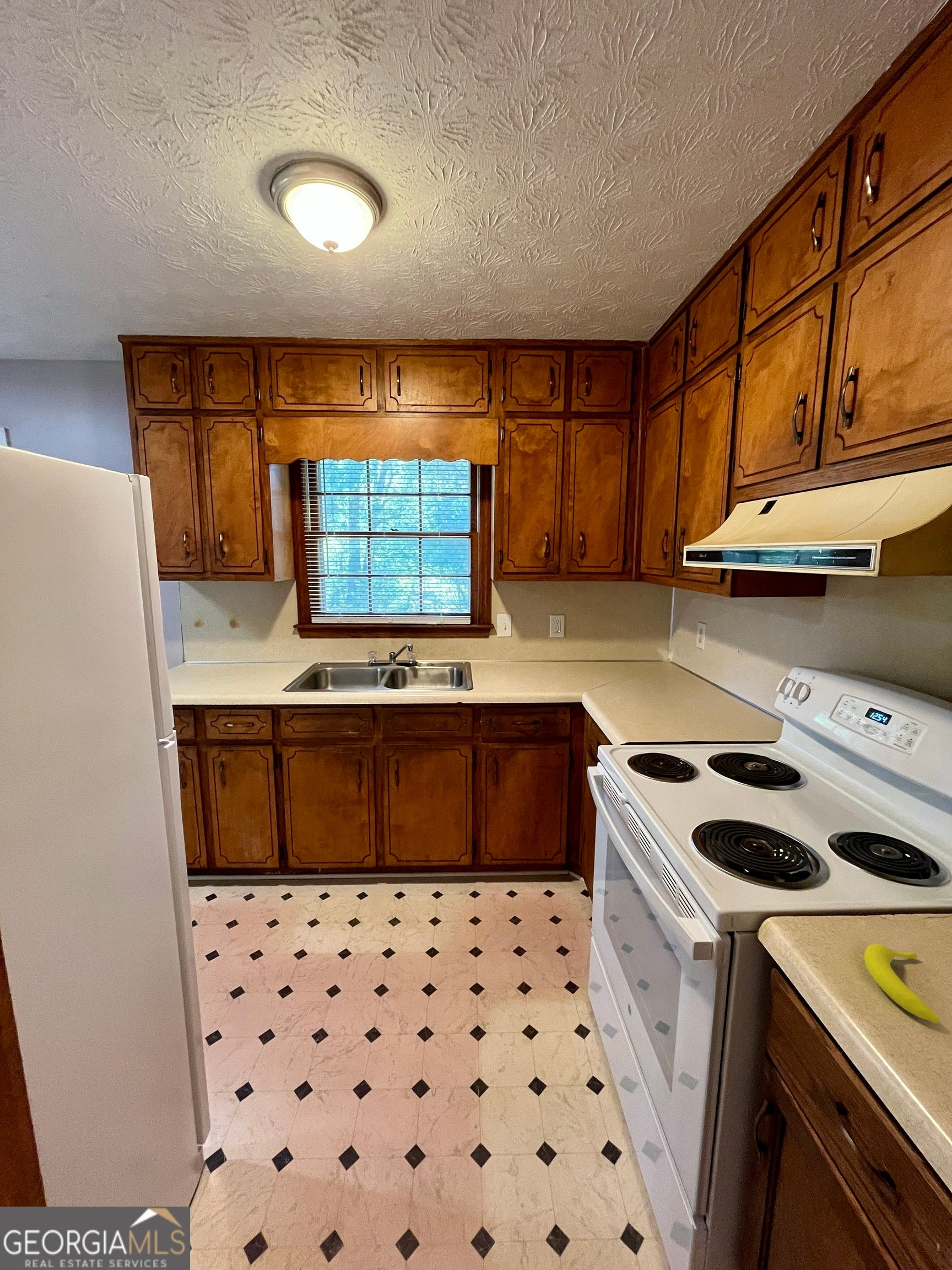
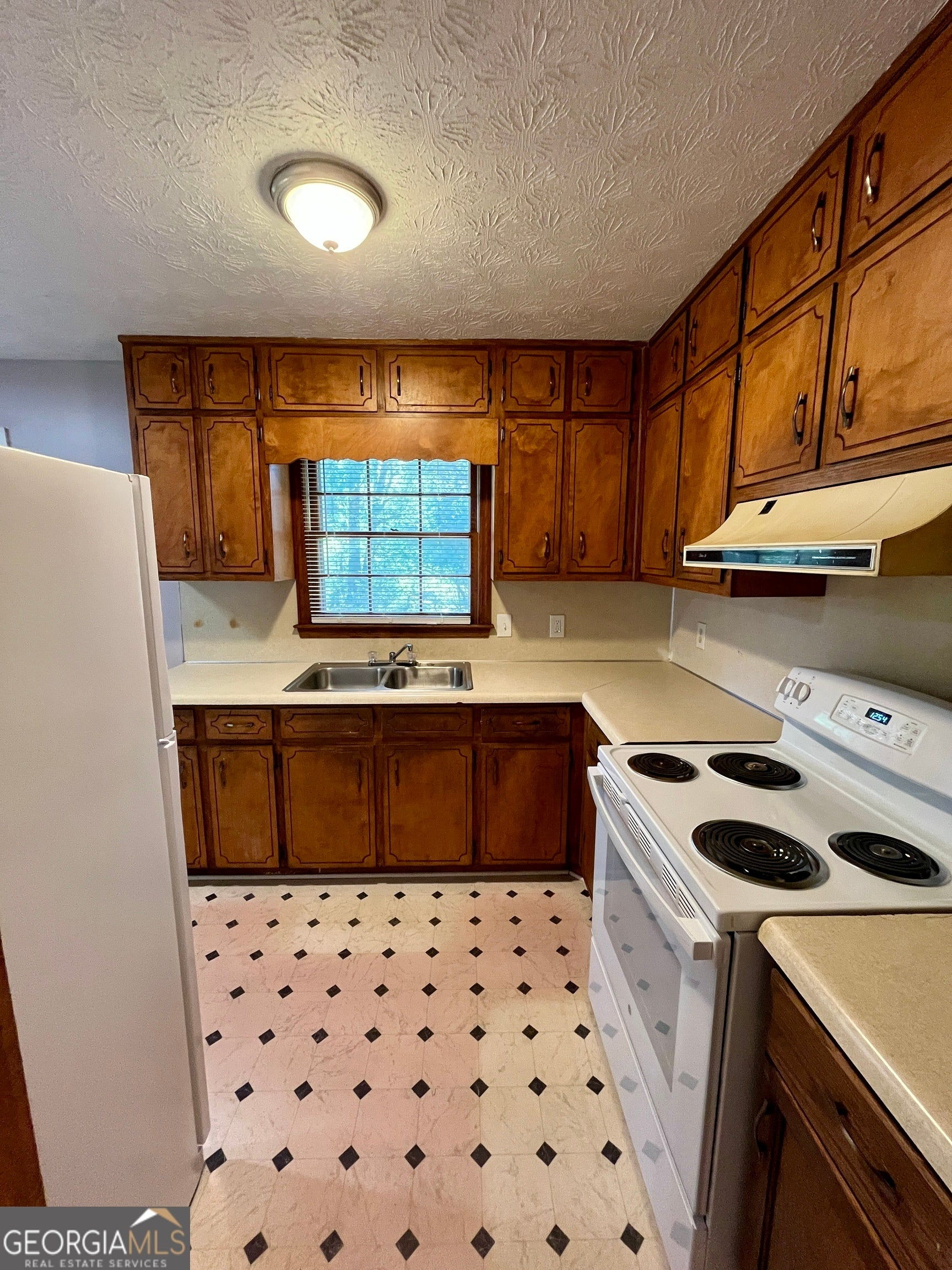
- banana (895, 973)
